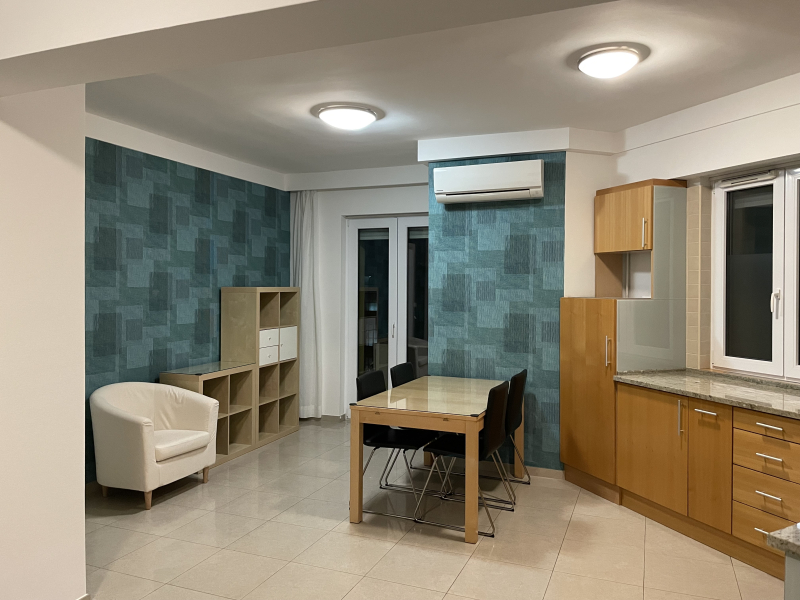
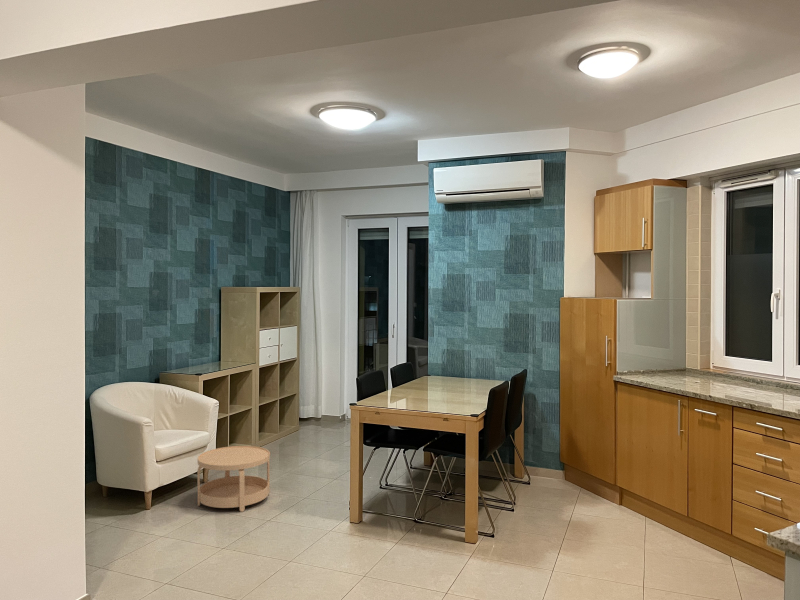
+ side table (234, 477)
